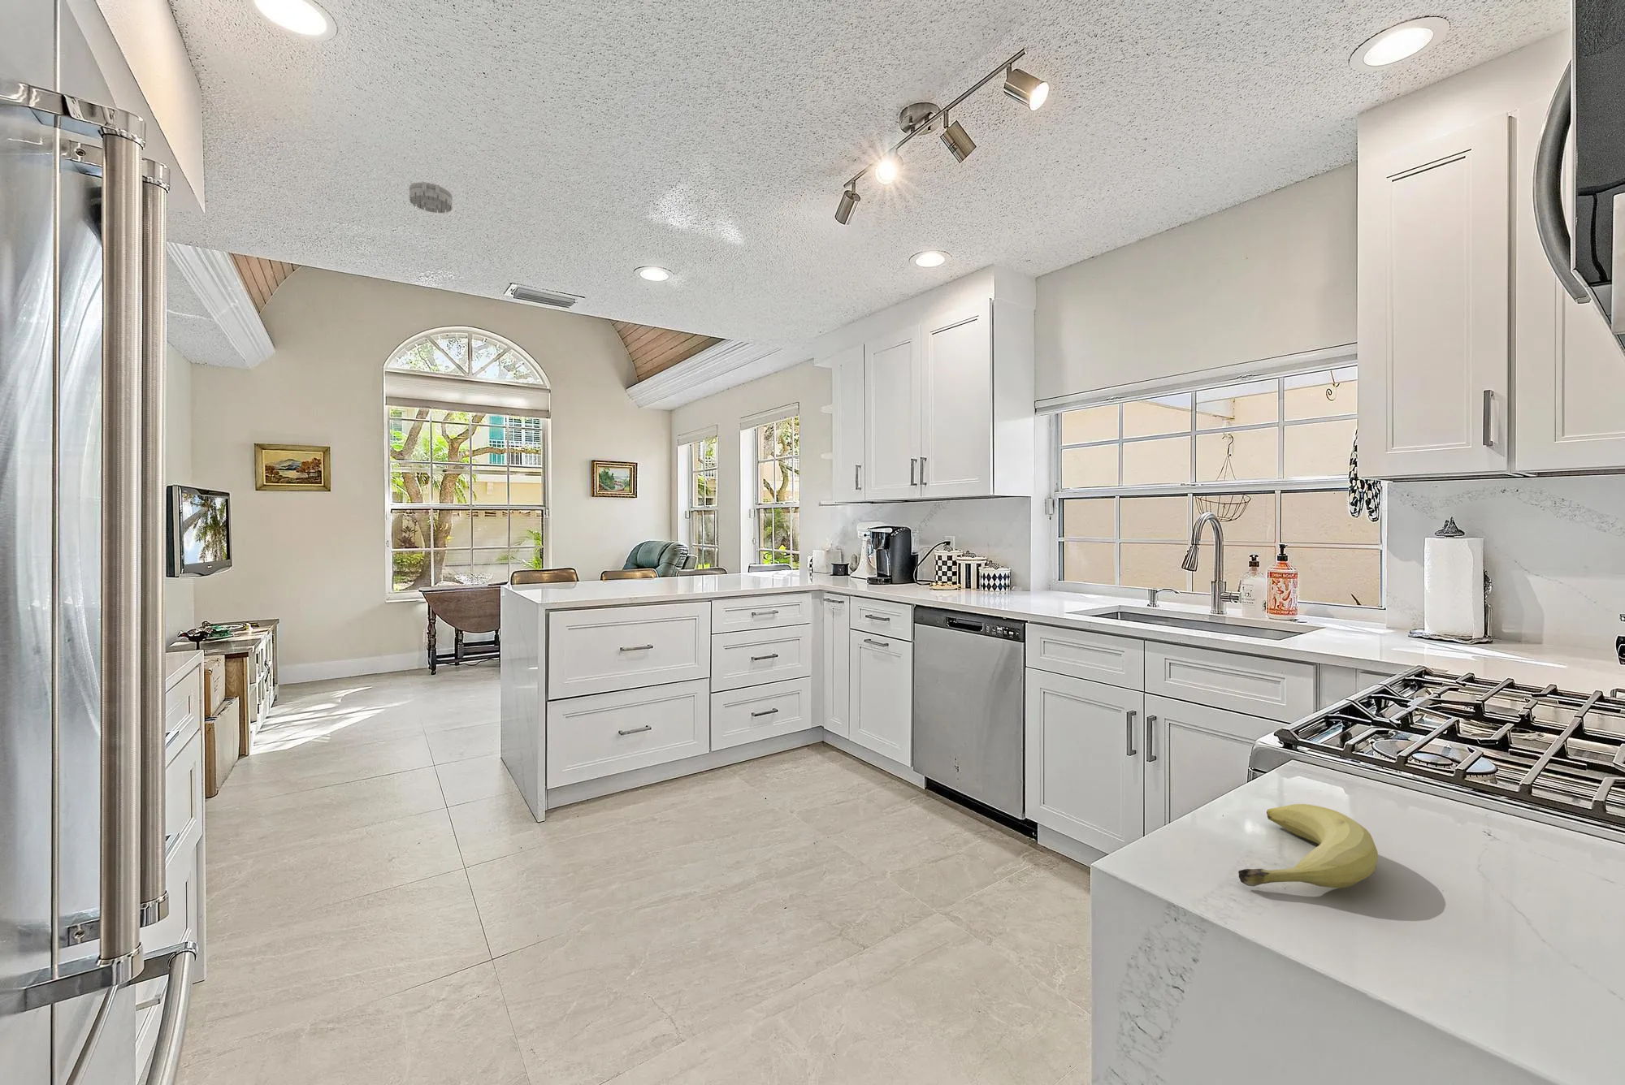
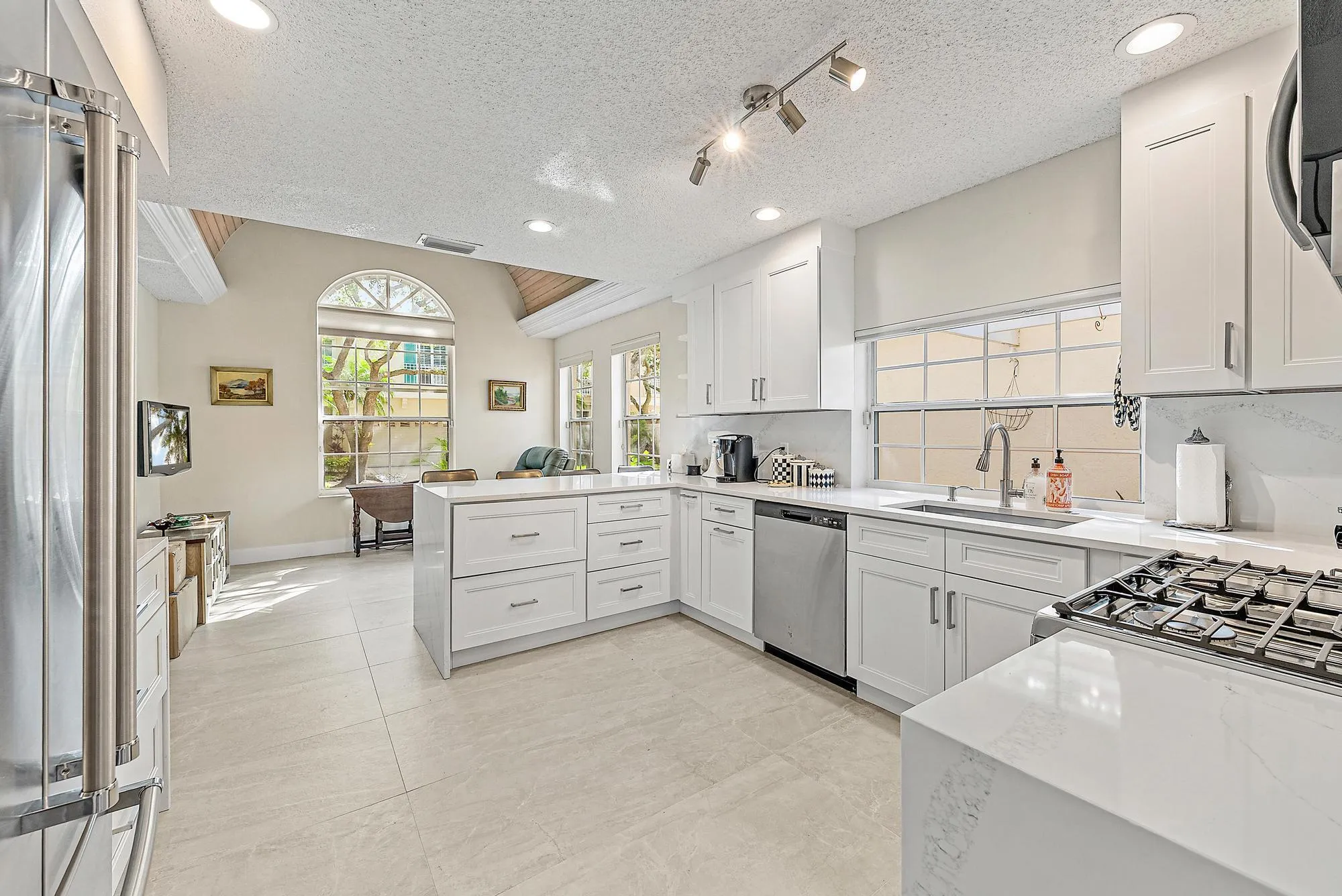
- fruit (1310, 839)
- smoke detector (431, 196)
